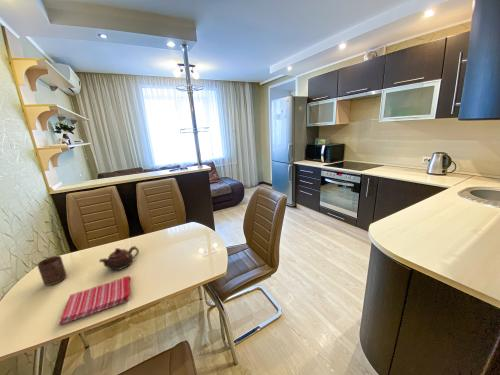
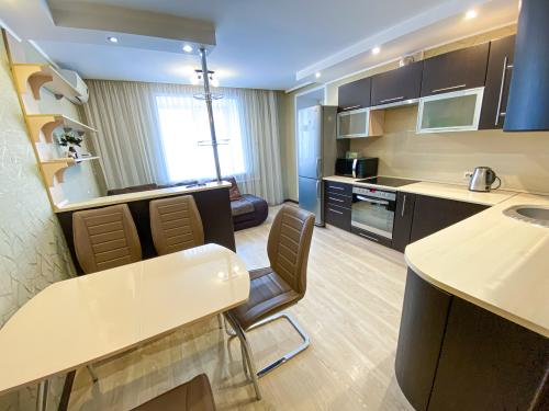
- teapot (120, 256)
- cup (55, 270)
- dish towel (99, 296)
